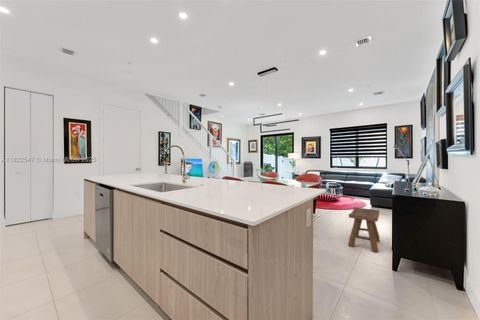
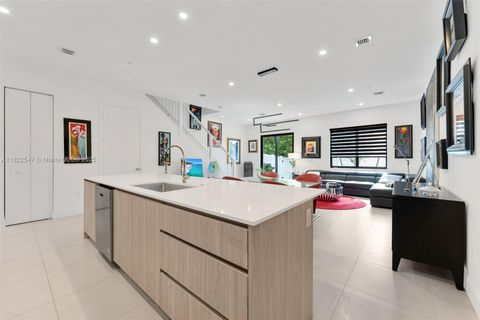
- stool (364, 228)
